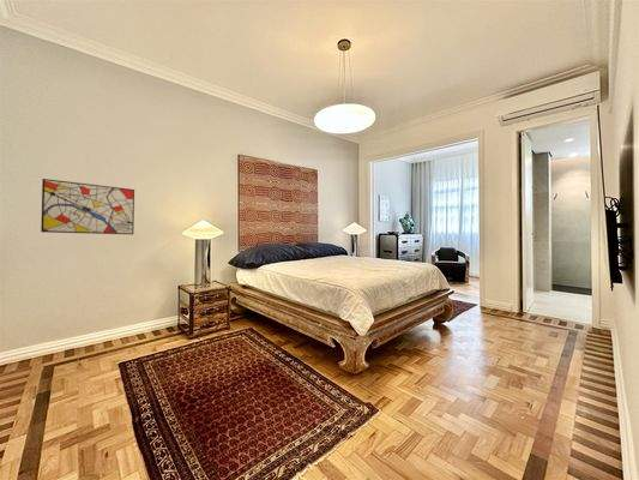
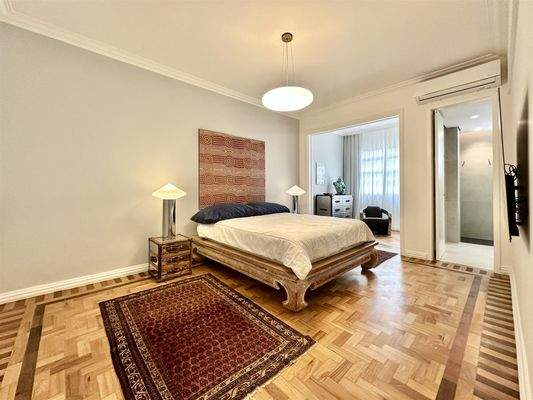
- wall art (91, 209)
